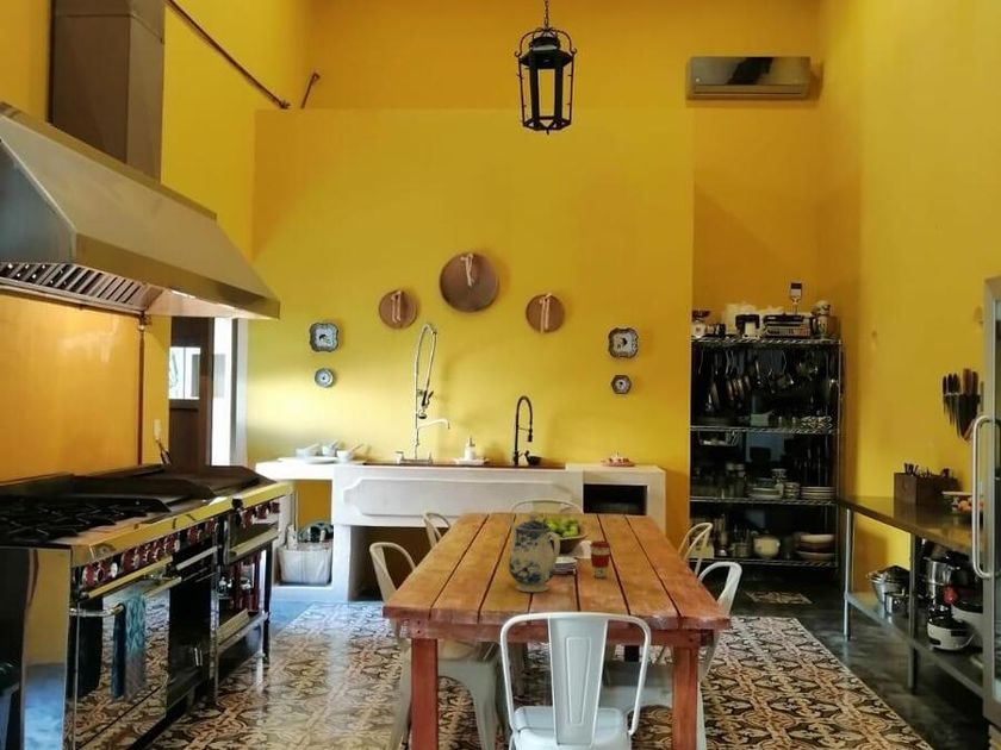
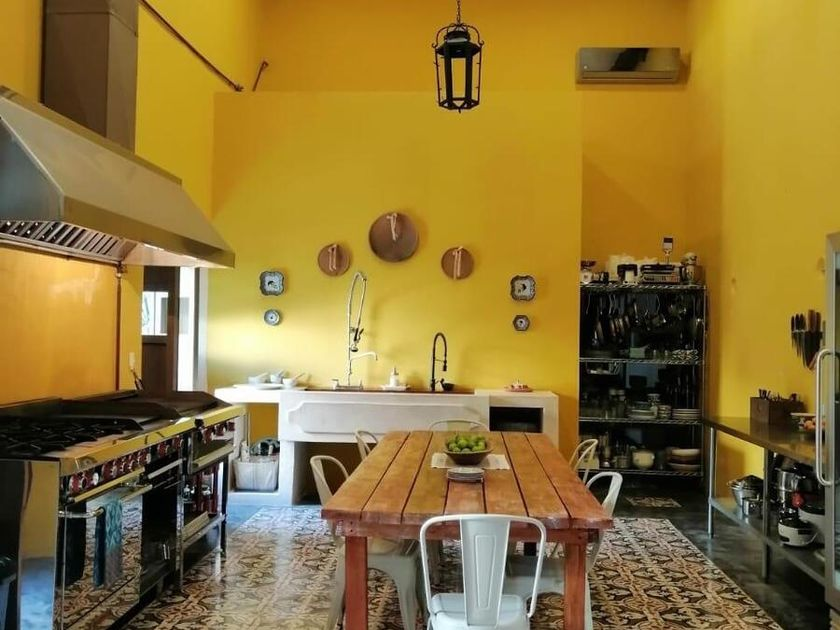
- teapot (531, 549)
- coffee cup (599, 558)
